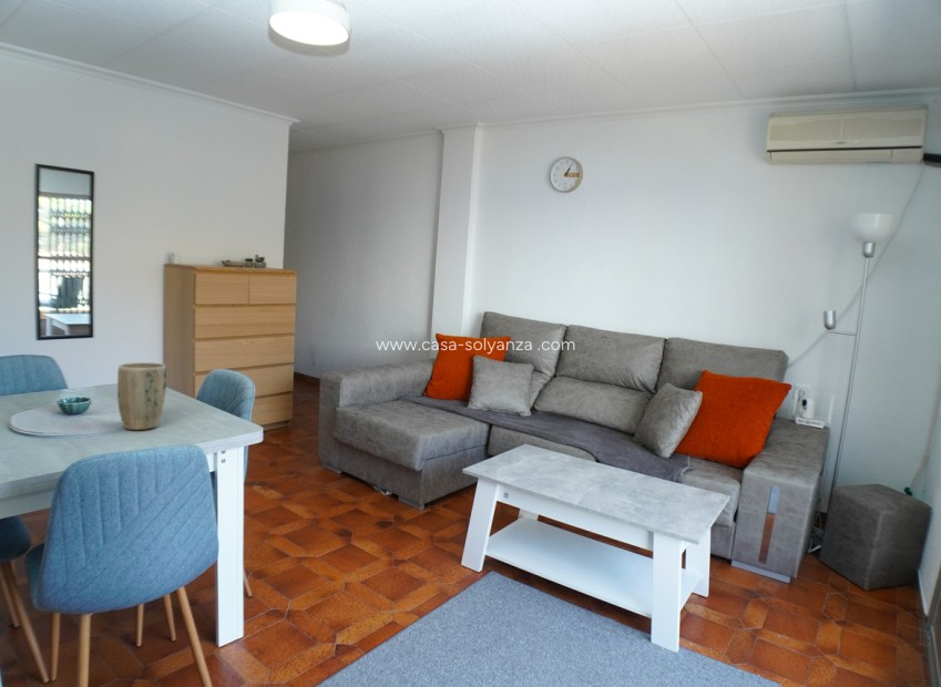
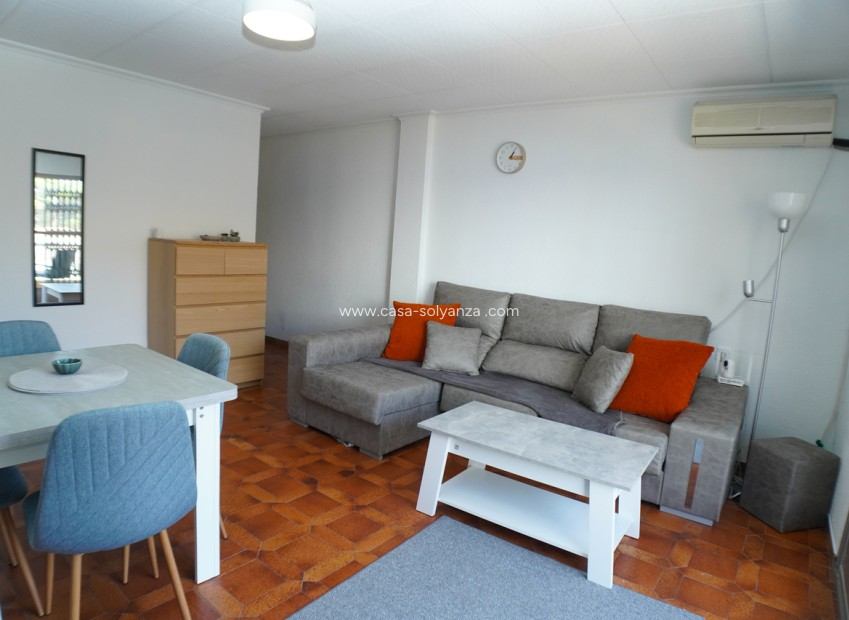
- plant pot (142, 396)
